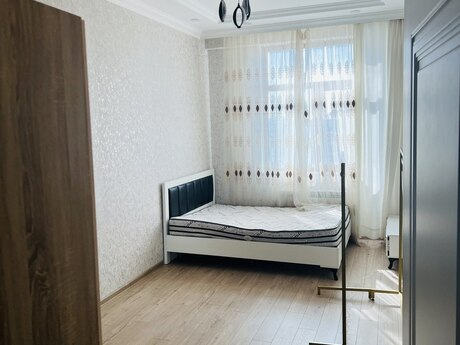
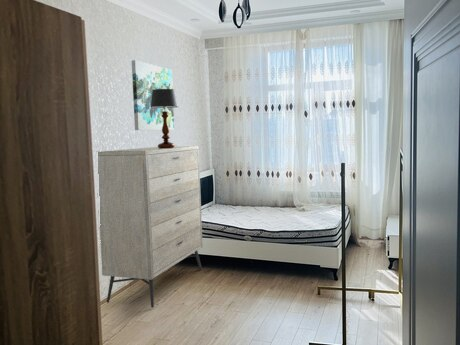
+ wall art (151, 98)
+ dresser (155, 217)
+ table lamp (165, 119)
